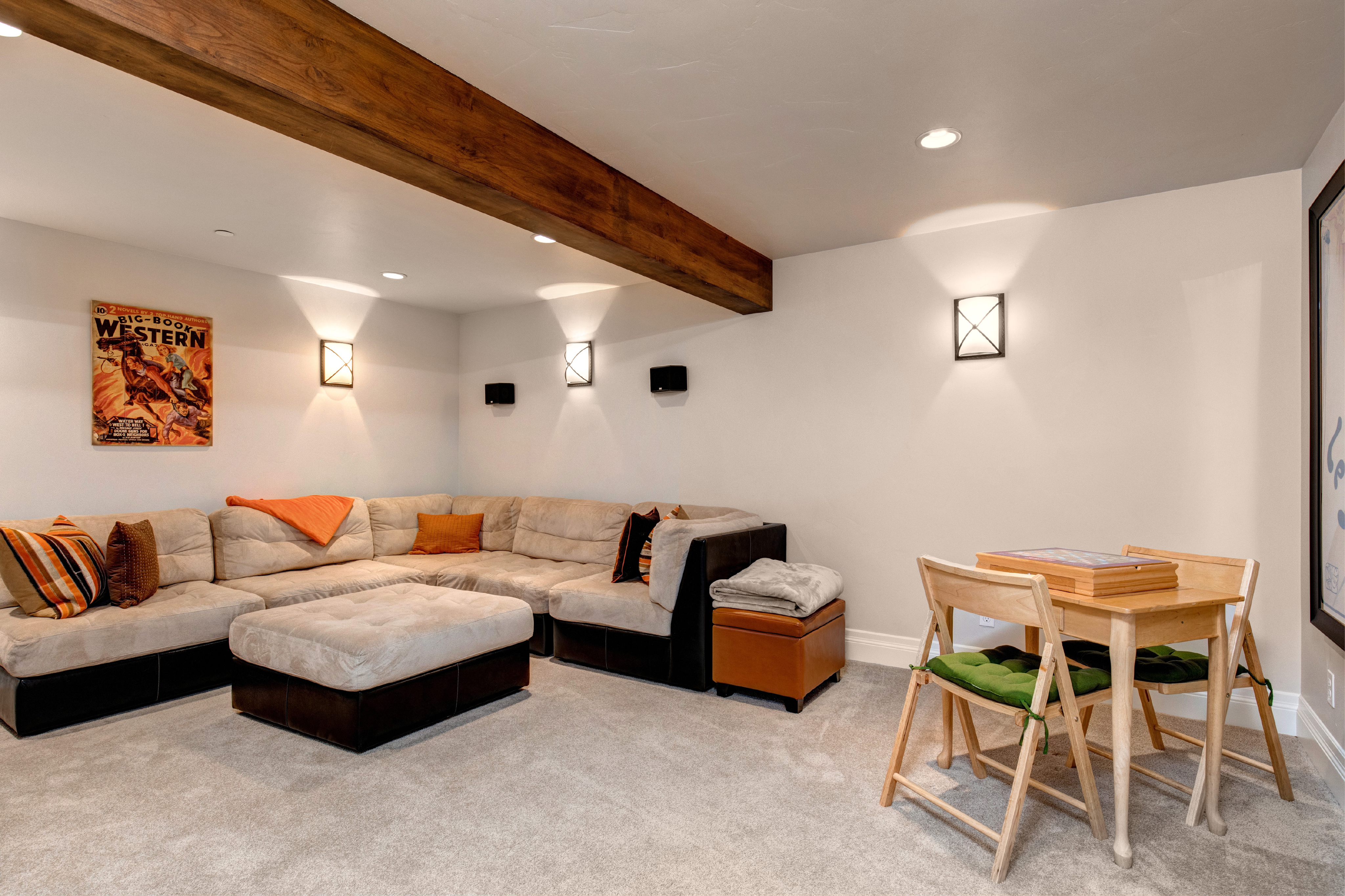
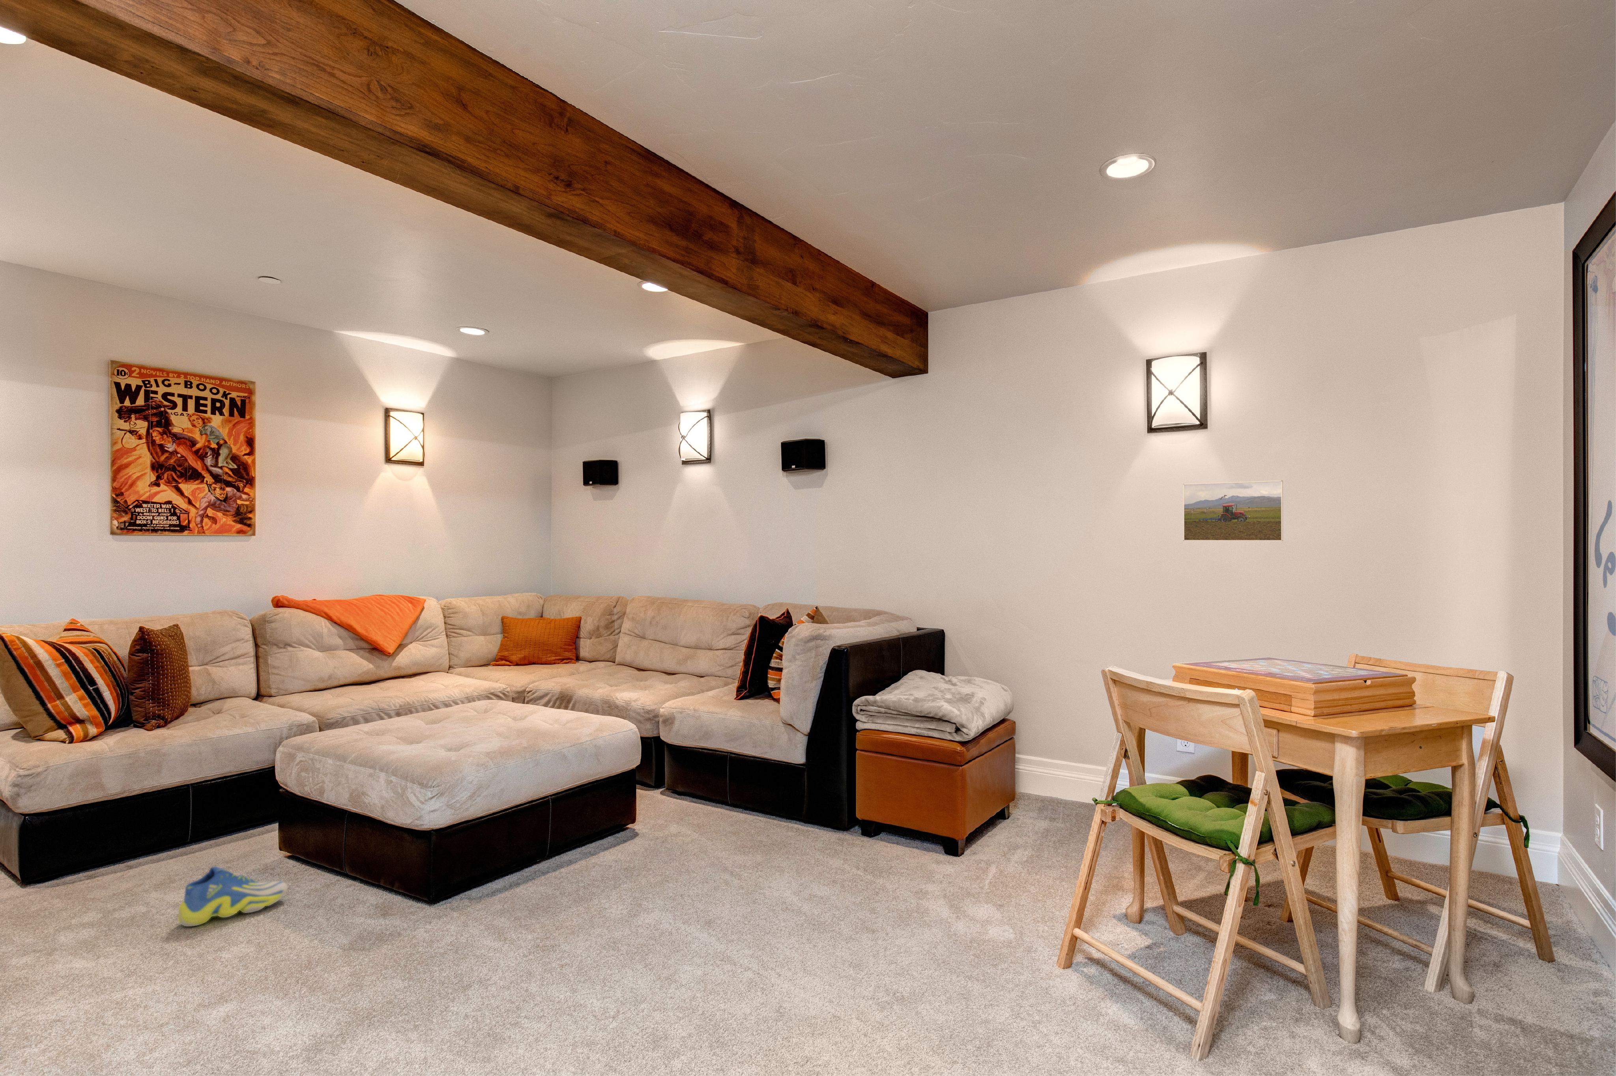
+ sneaker (235, 887)
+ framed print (1232, 512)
